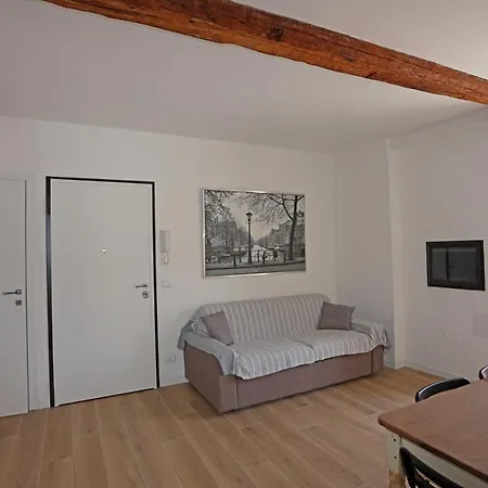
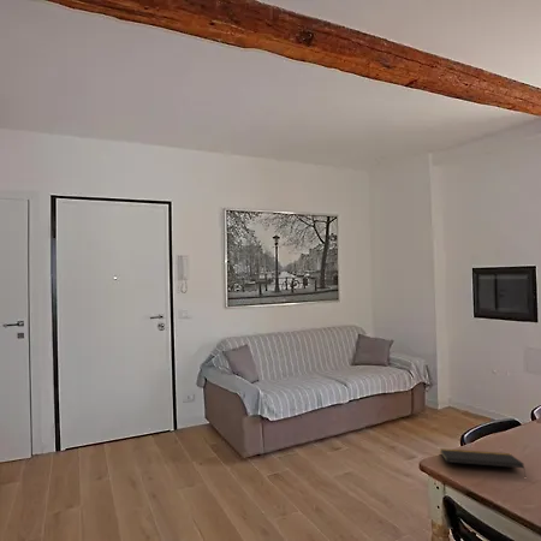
+ notepad (478, 457)
